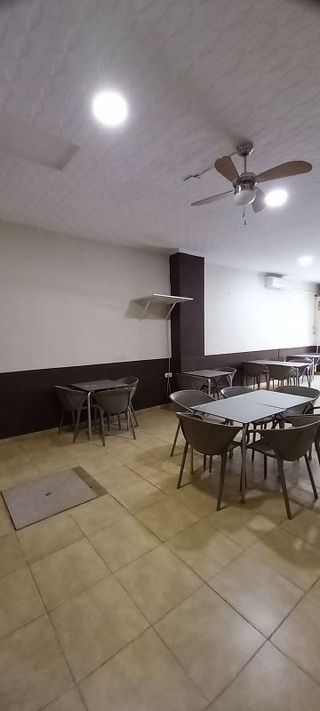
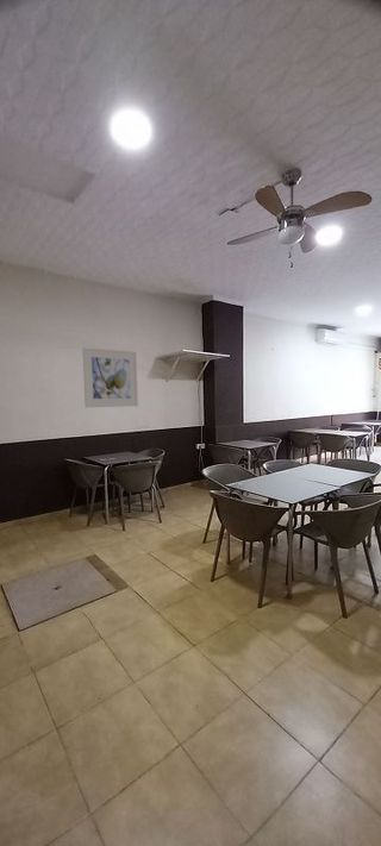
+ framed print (111, 378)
